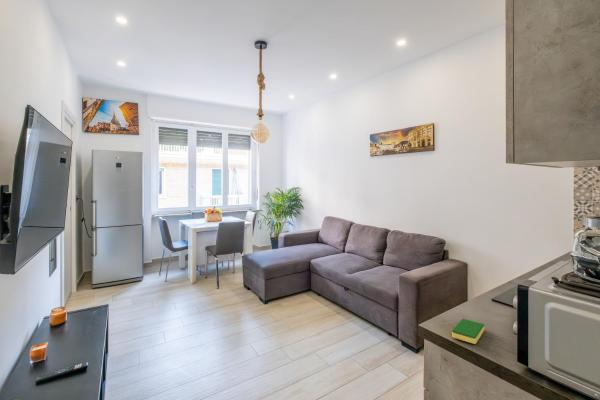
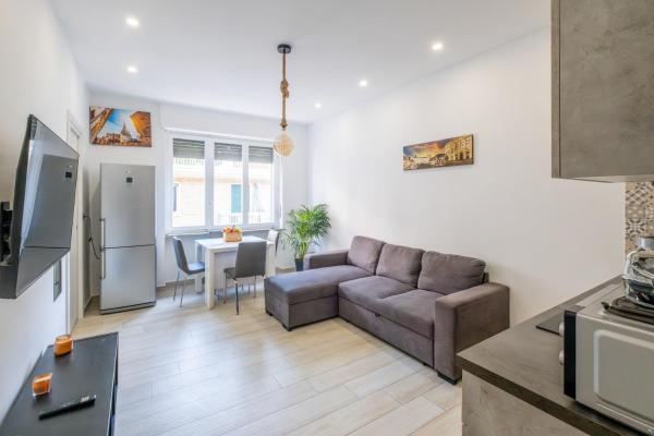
- dish sponge (468, 330)
